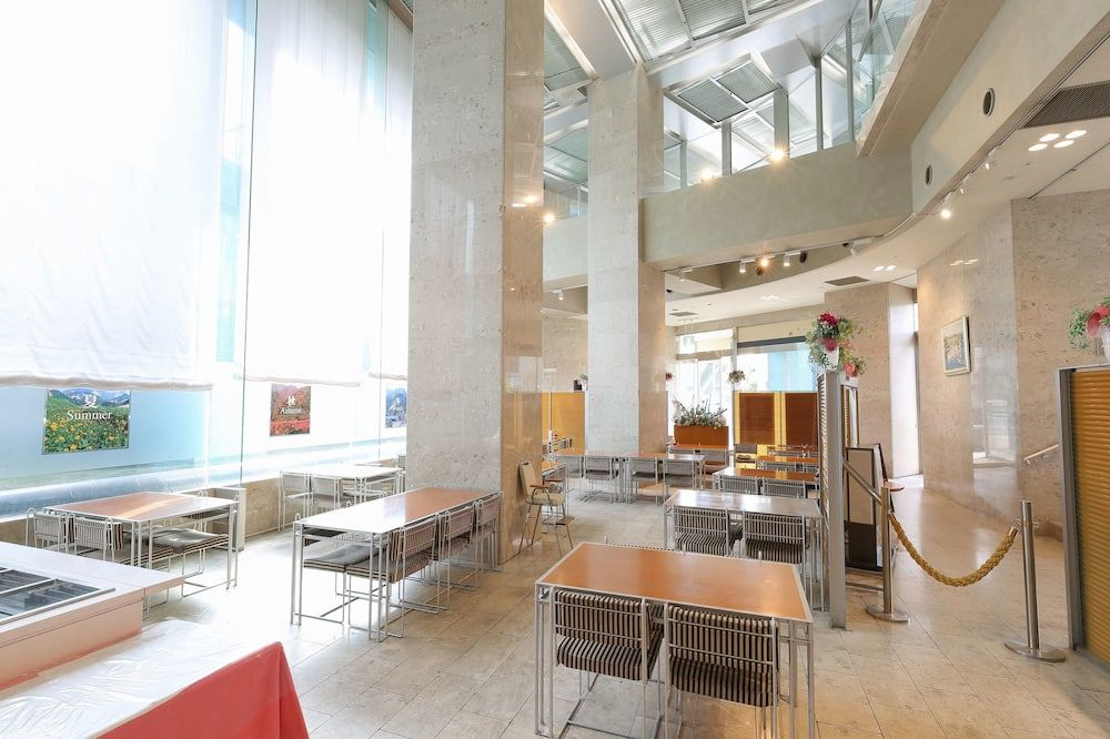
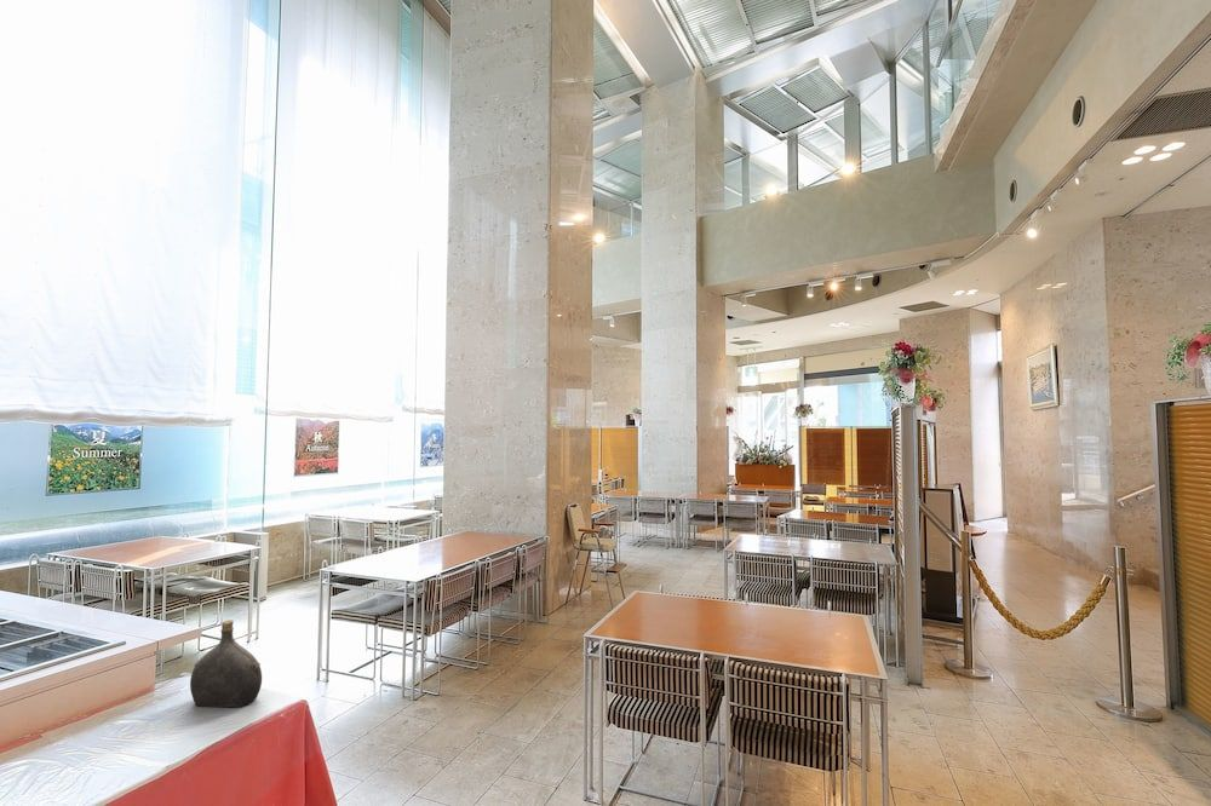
+ water jug (226, 661)
